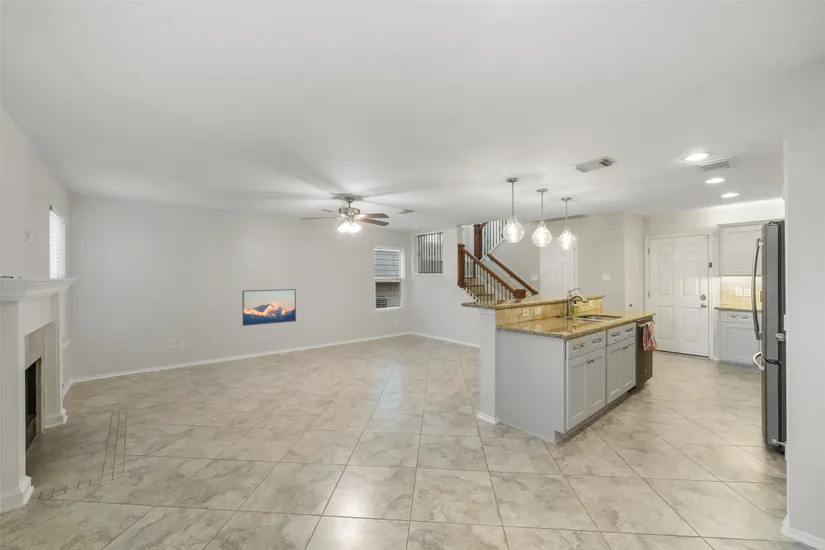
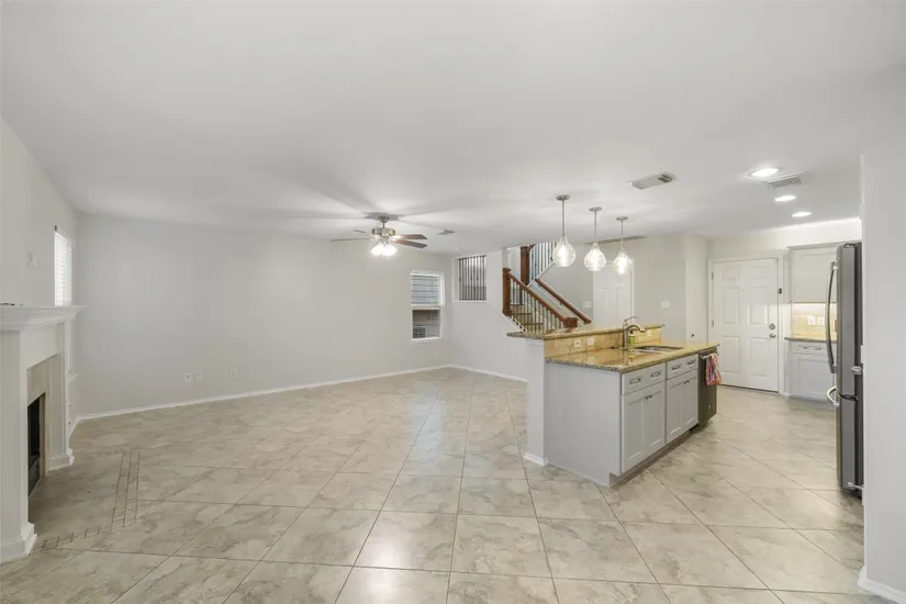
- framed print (270, 306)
